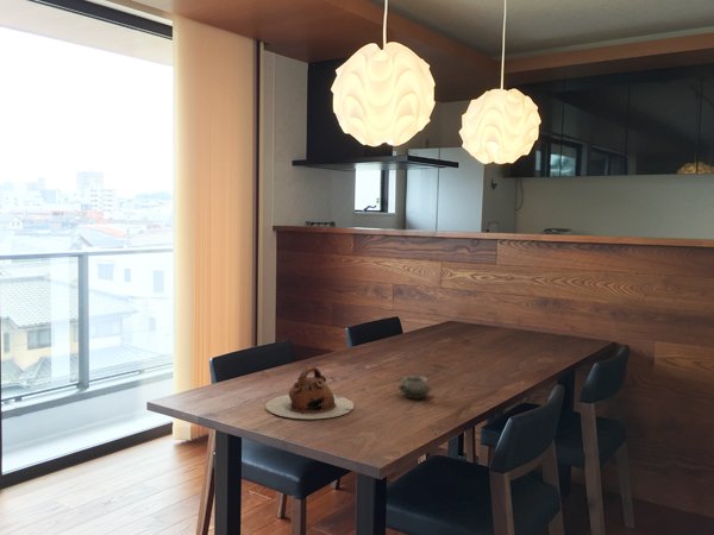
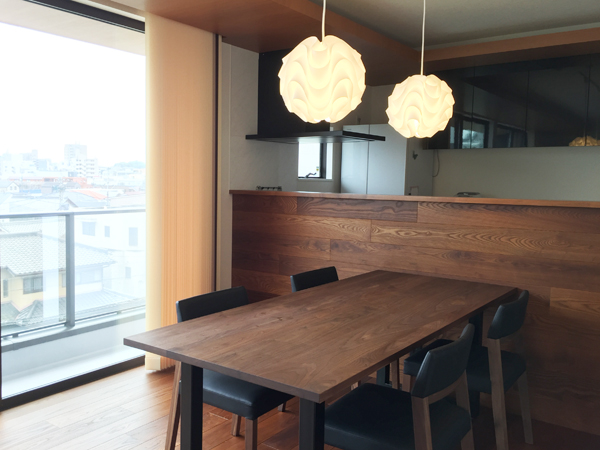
- teapot (309, 385)
- cup (414, 386)
